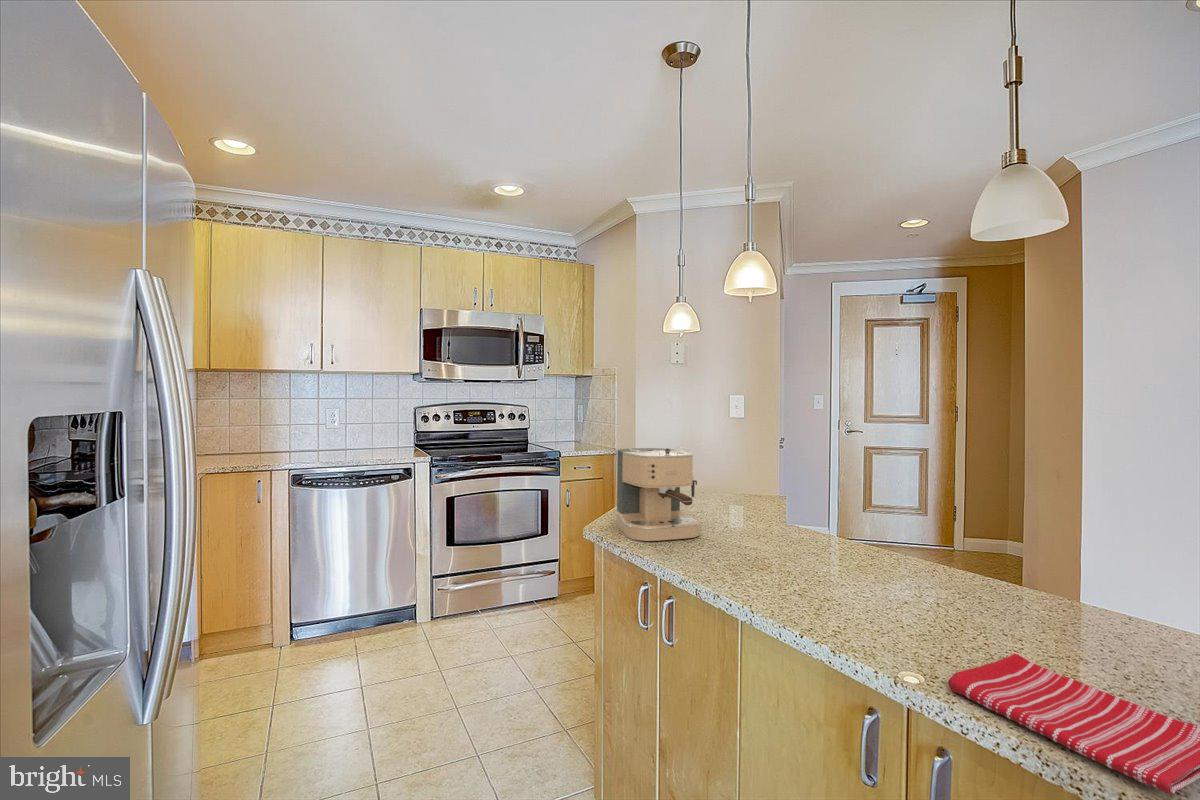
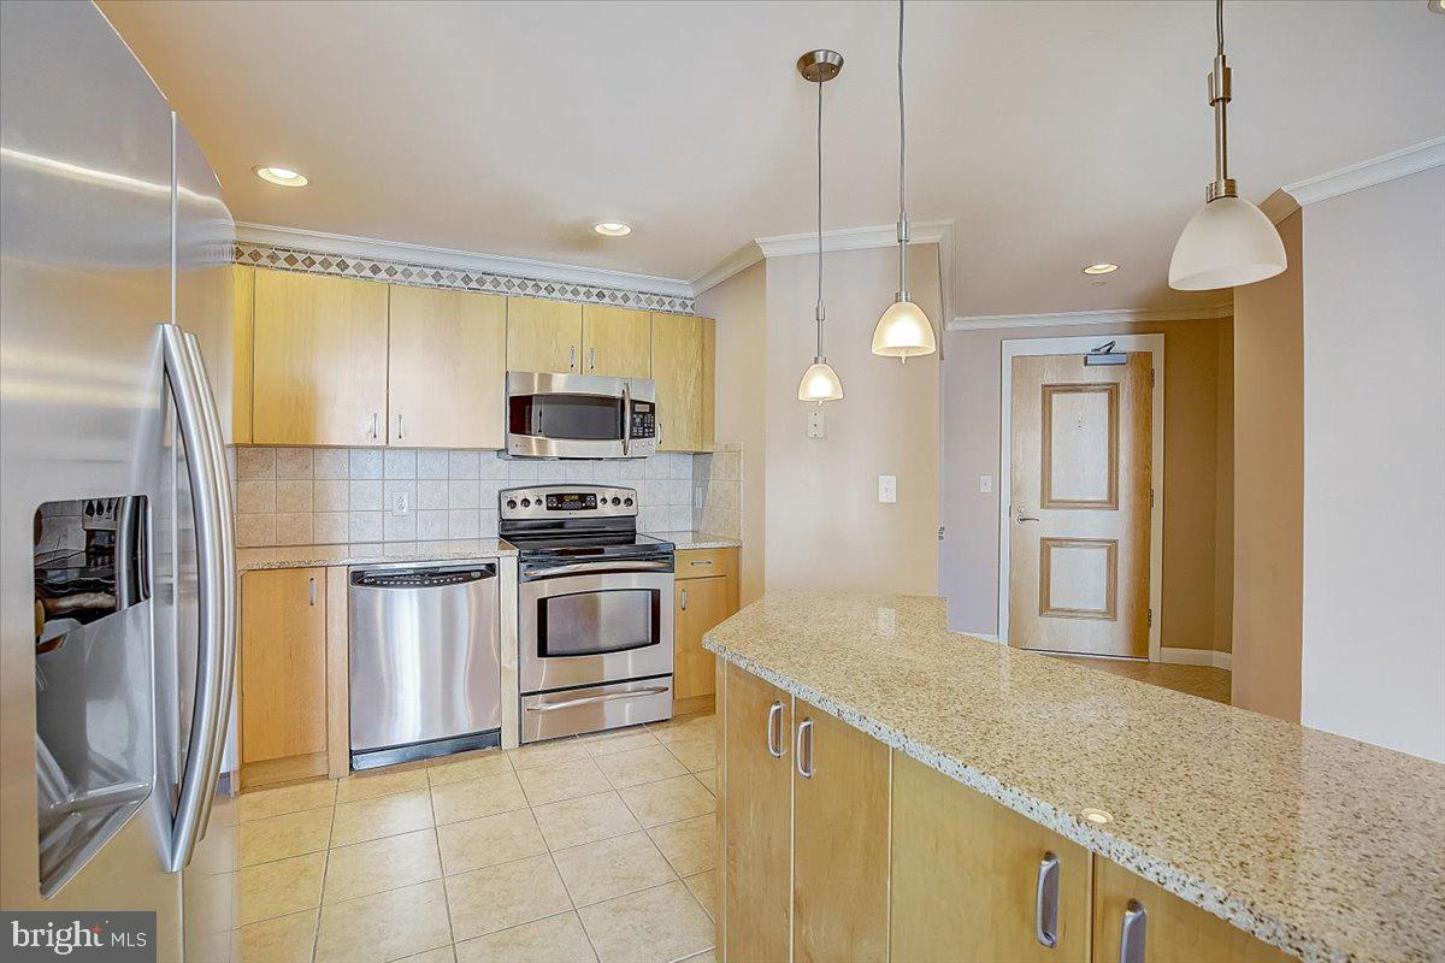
- coffee maker (659, 489)
- dish towel (1076, 711)
